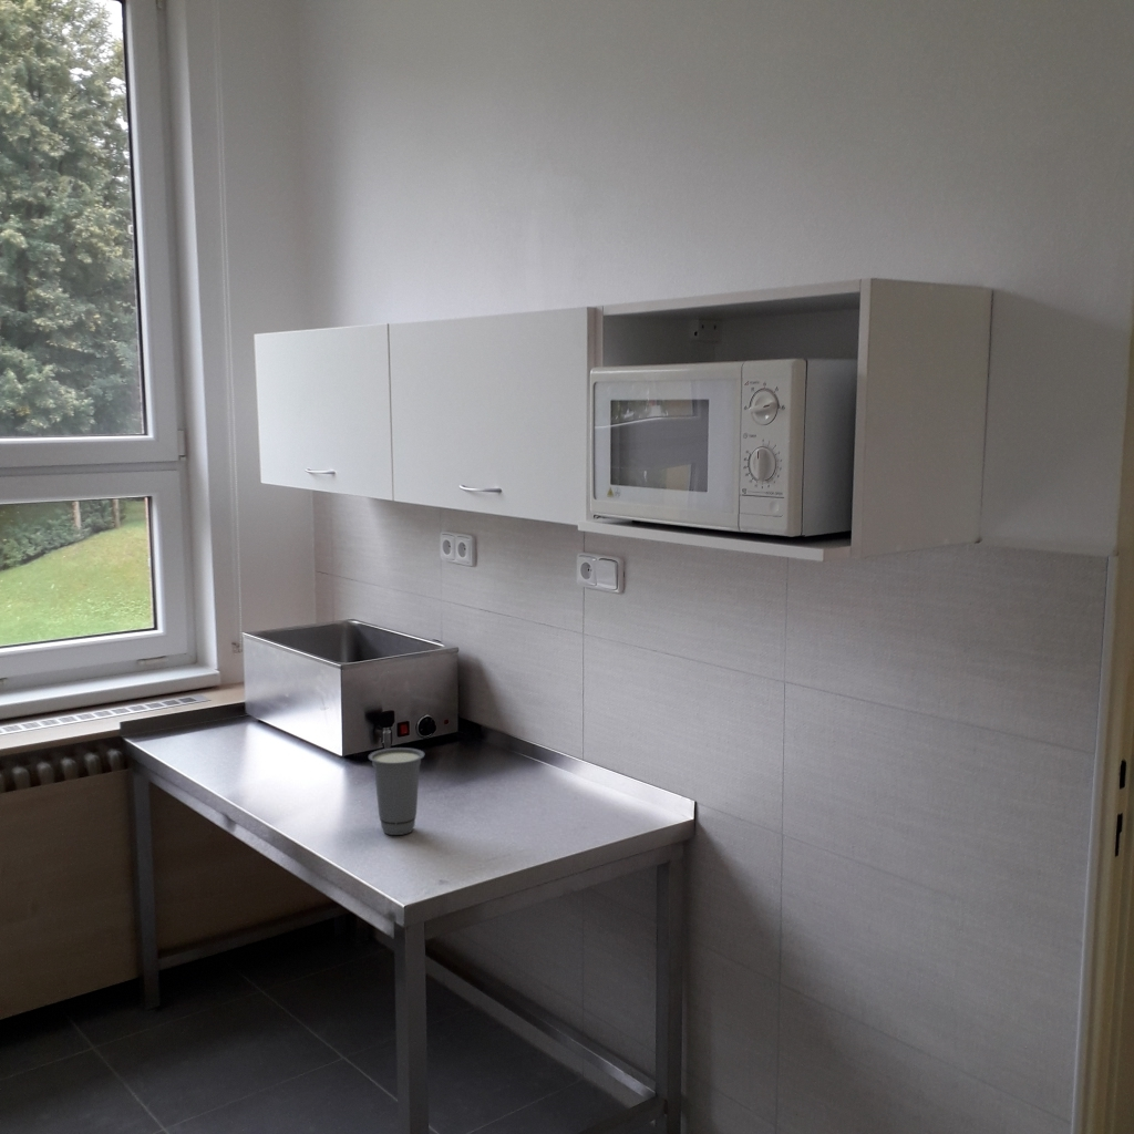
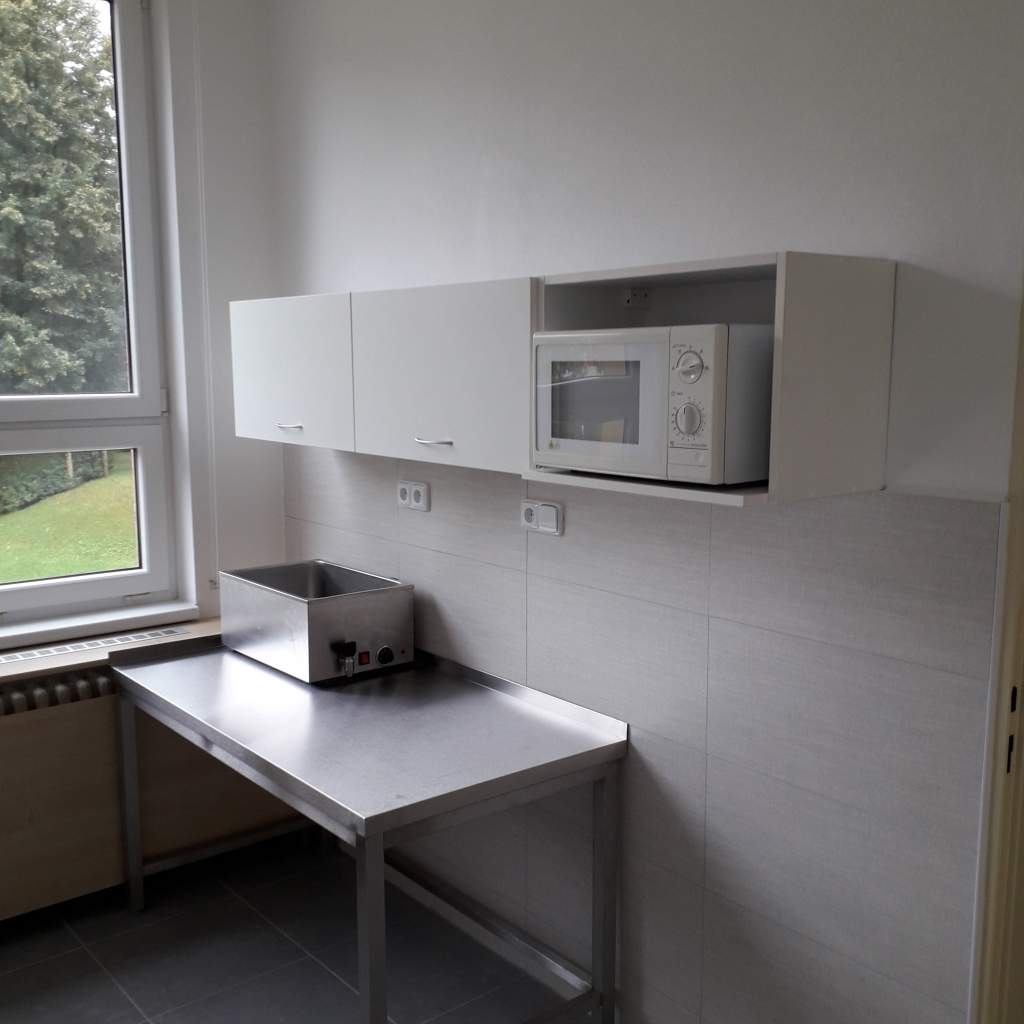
- cup (396, 792)
